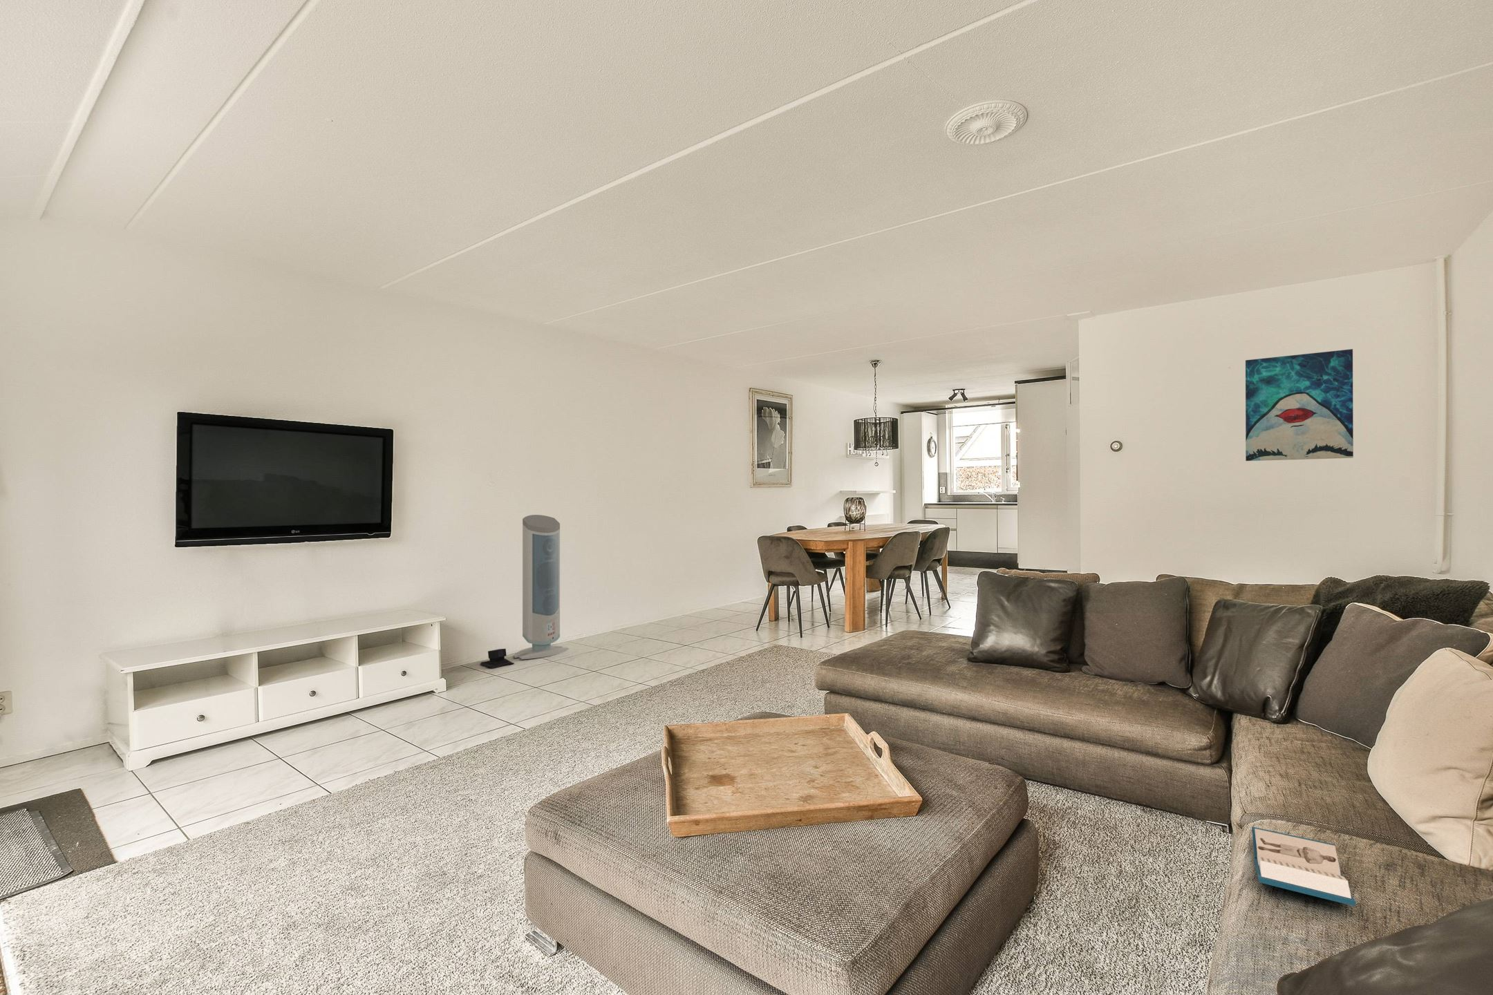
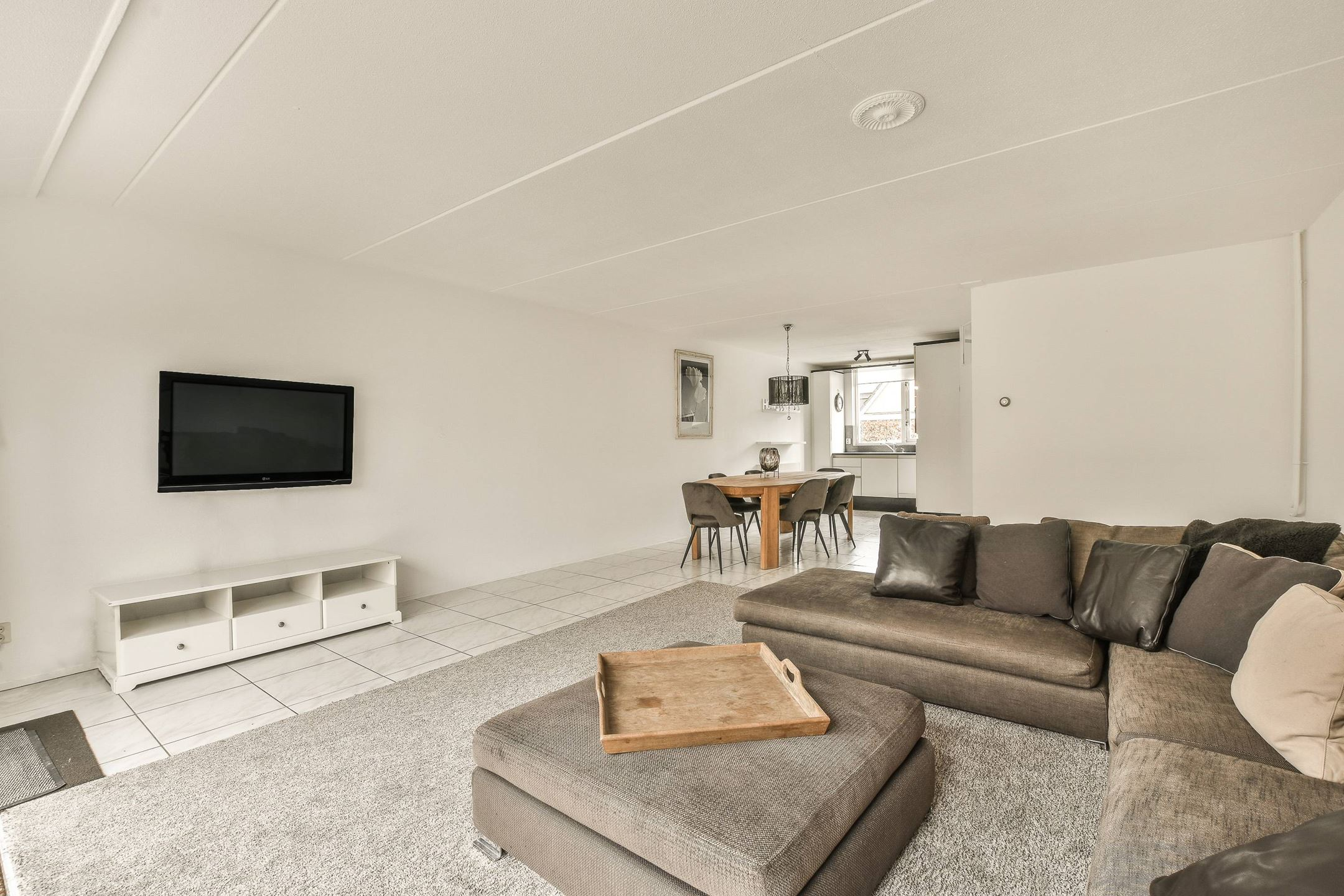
- speaker (497, 656)
- wall art (1296, 406)
- air purifier (541, 584)
- hardback book (1299, 864)
